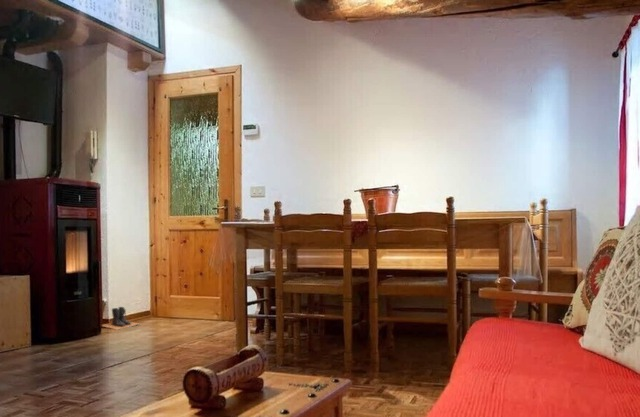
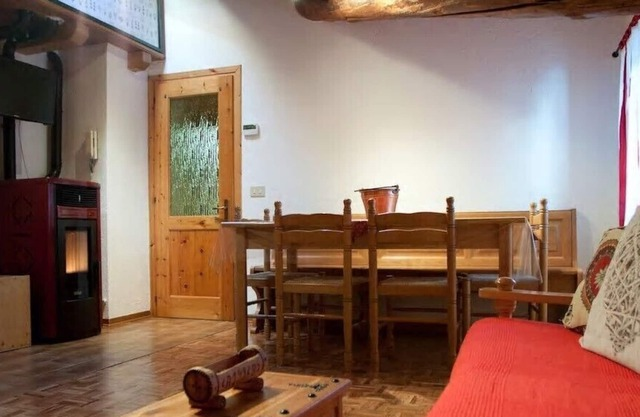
- boots (120, 317)
